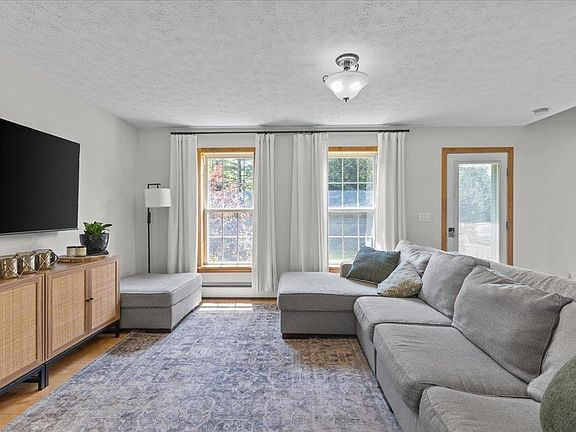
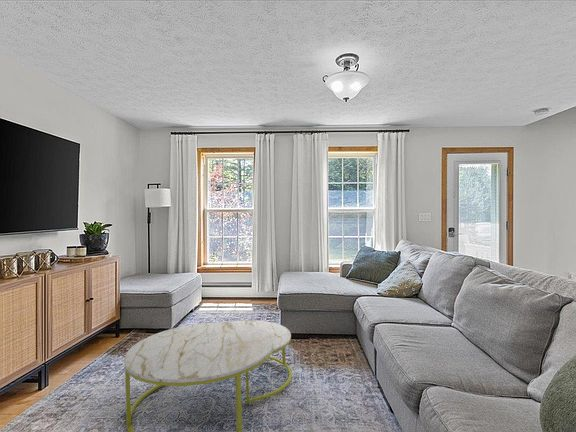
+ coffee table (216, 364)
